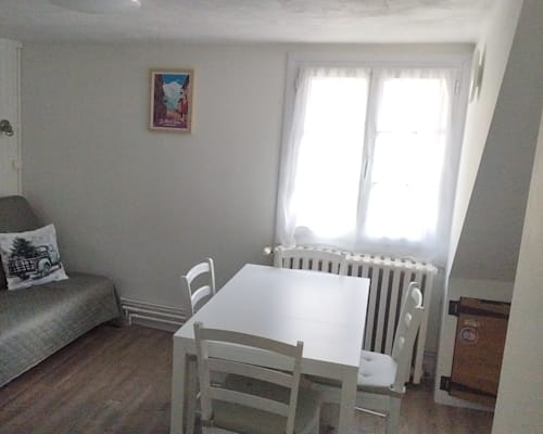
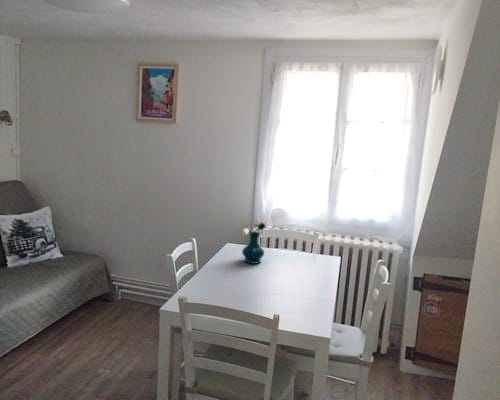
+ vase (255, 240)
